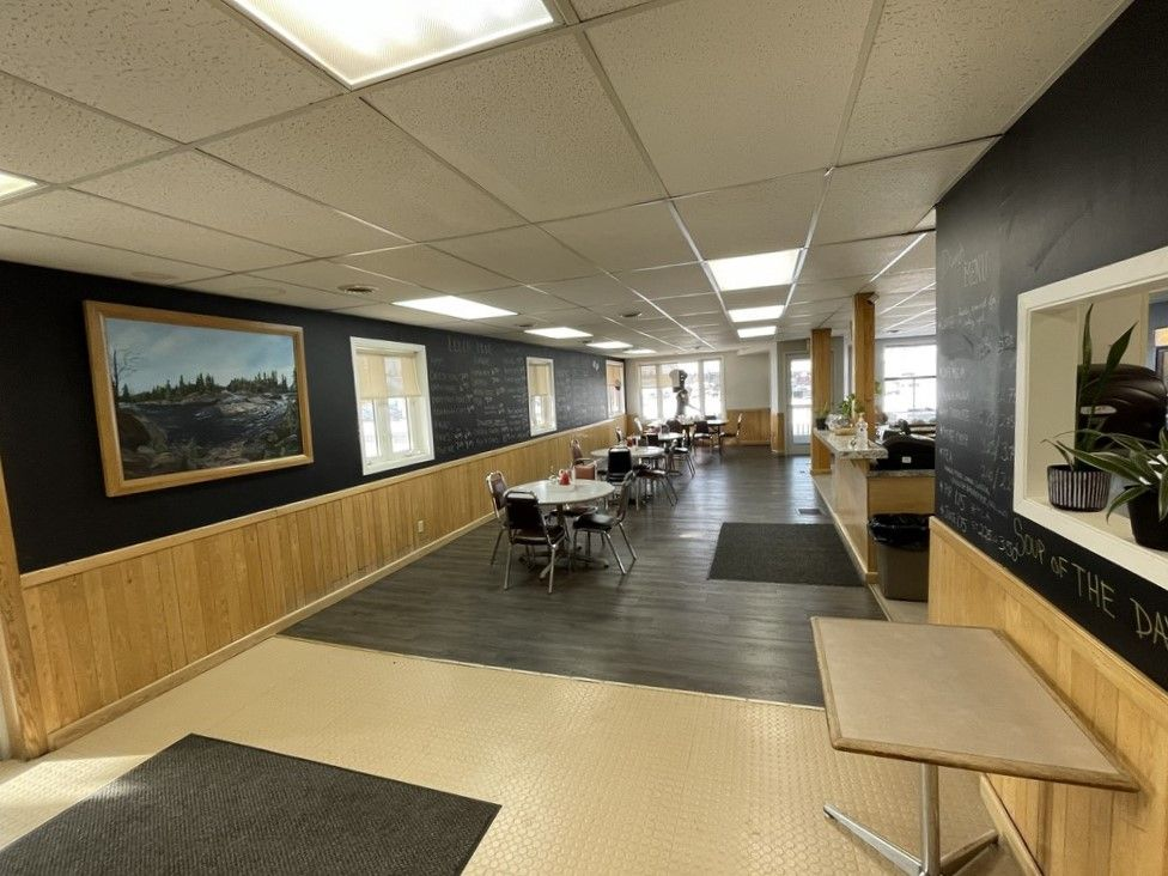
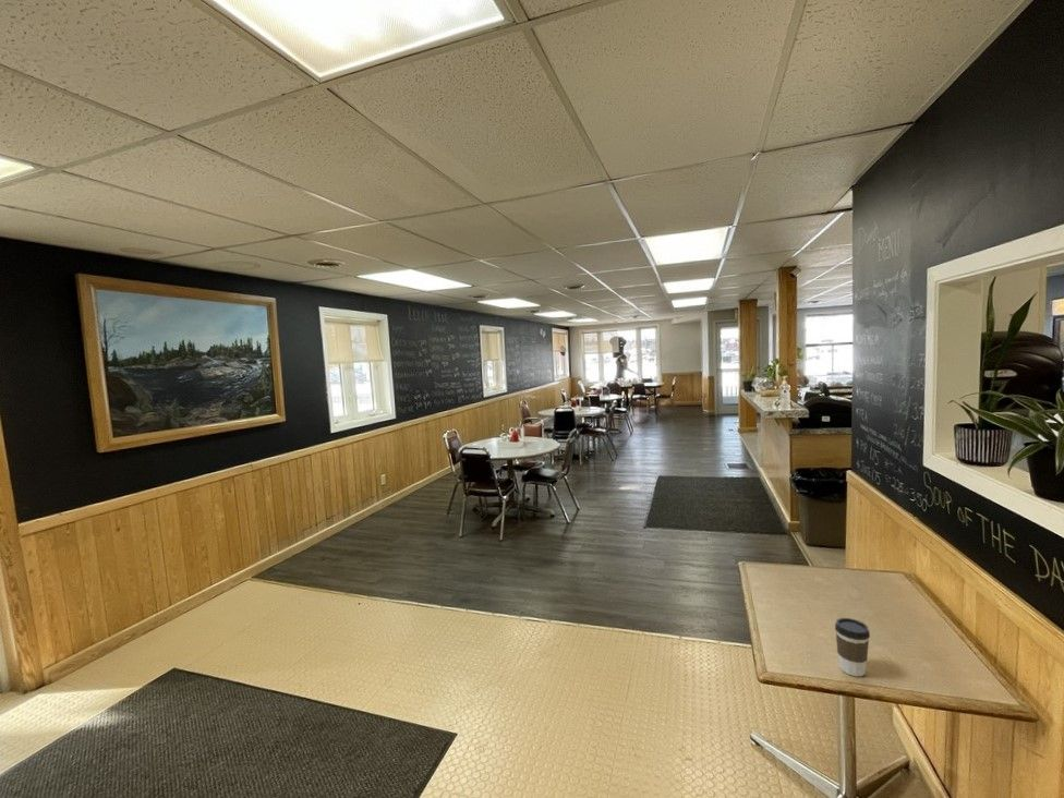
+ coffee cup (851, 646)
